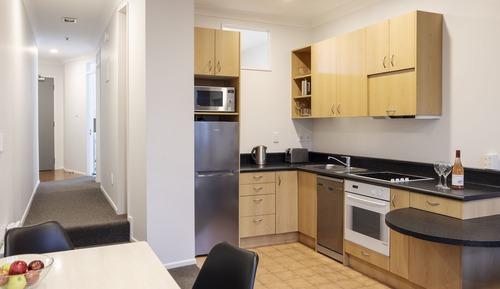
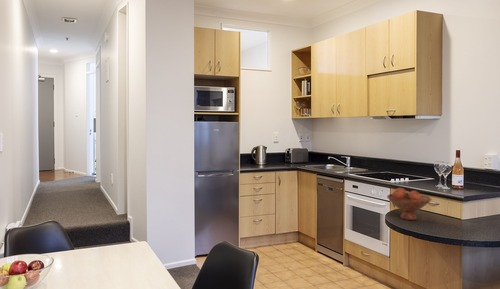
+ fruit bowl (408, 203)
